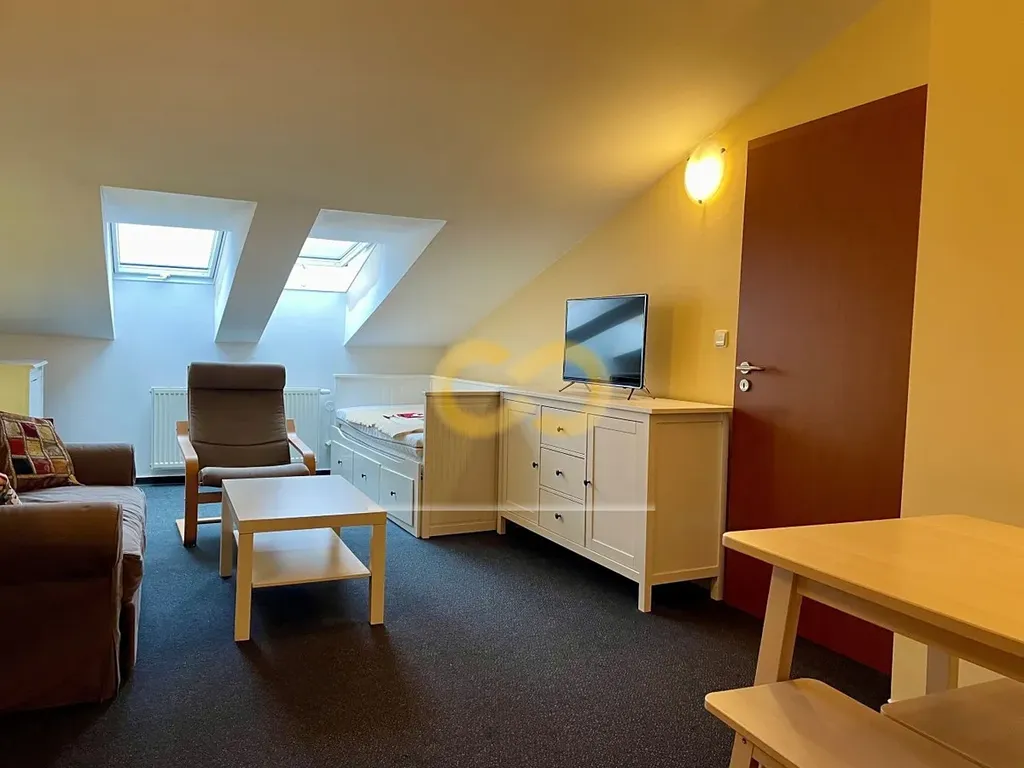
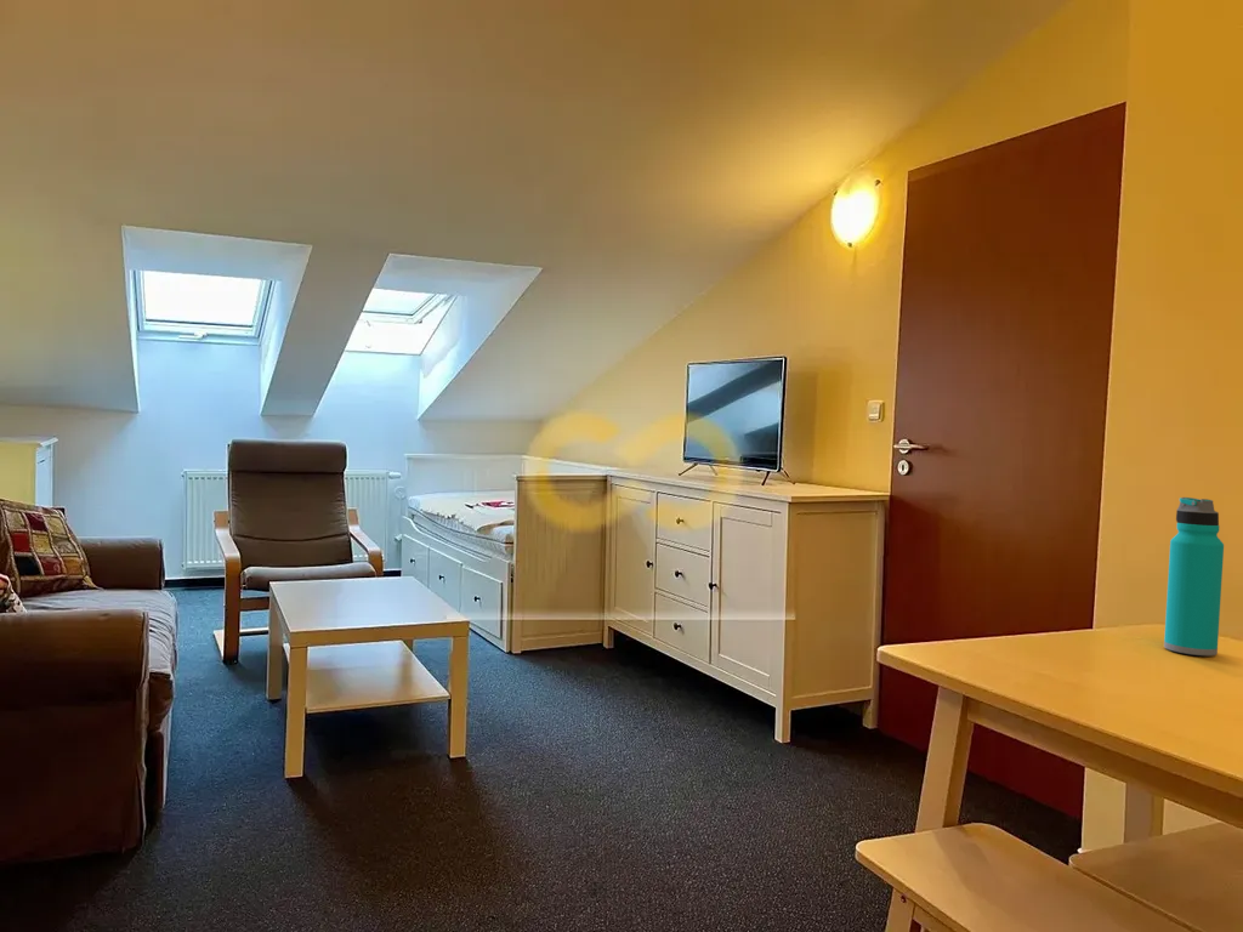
+ water bottle (1194, 574)
